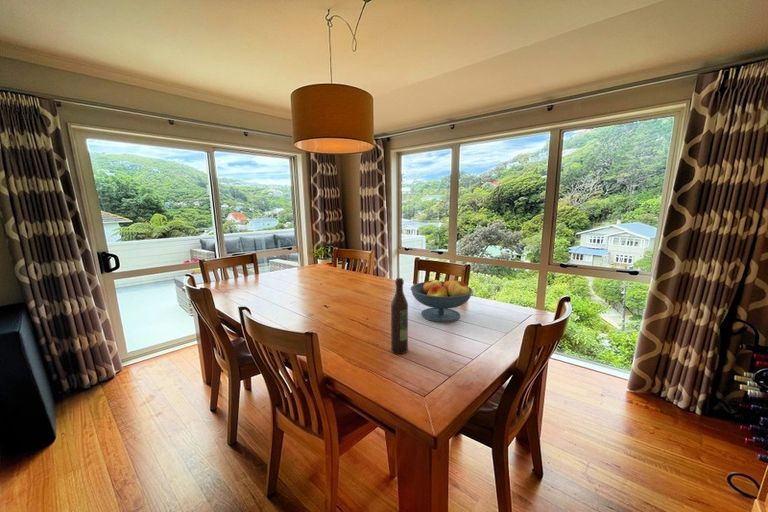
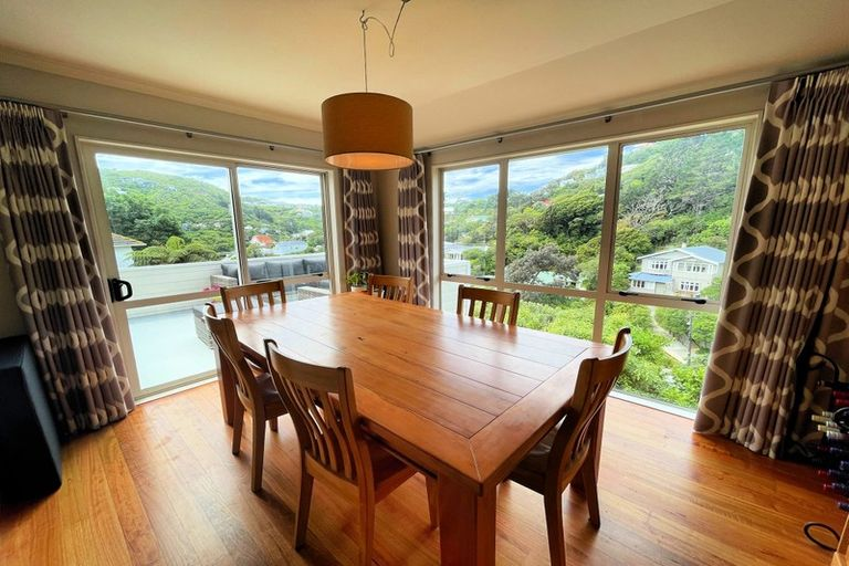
- fruit bowl (440, 297)
- wine bottle (399, 315)
